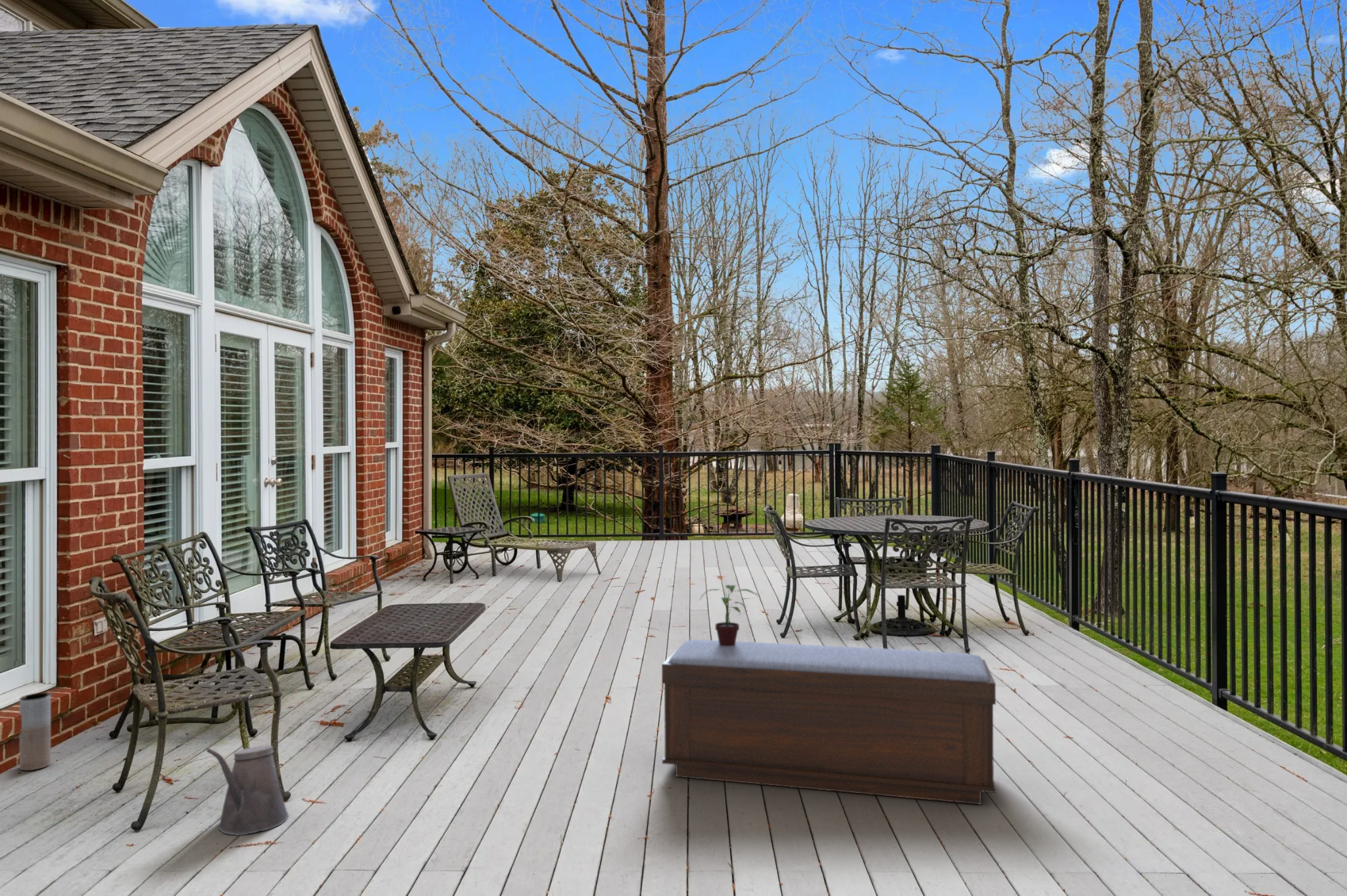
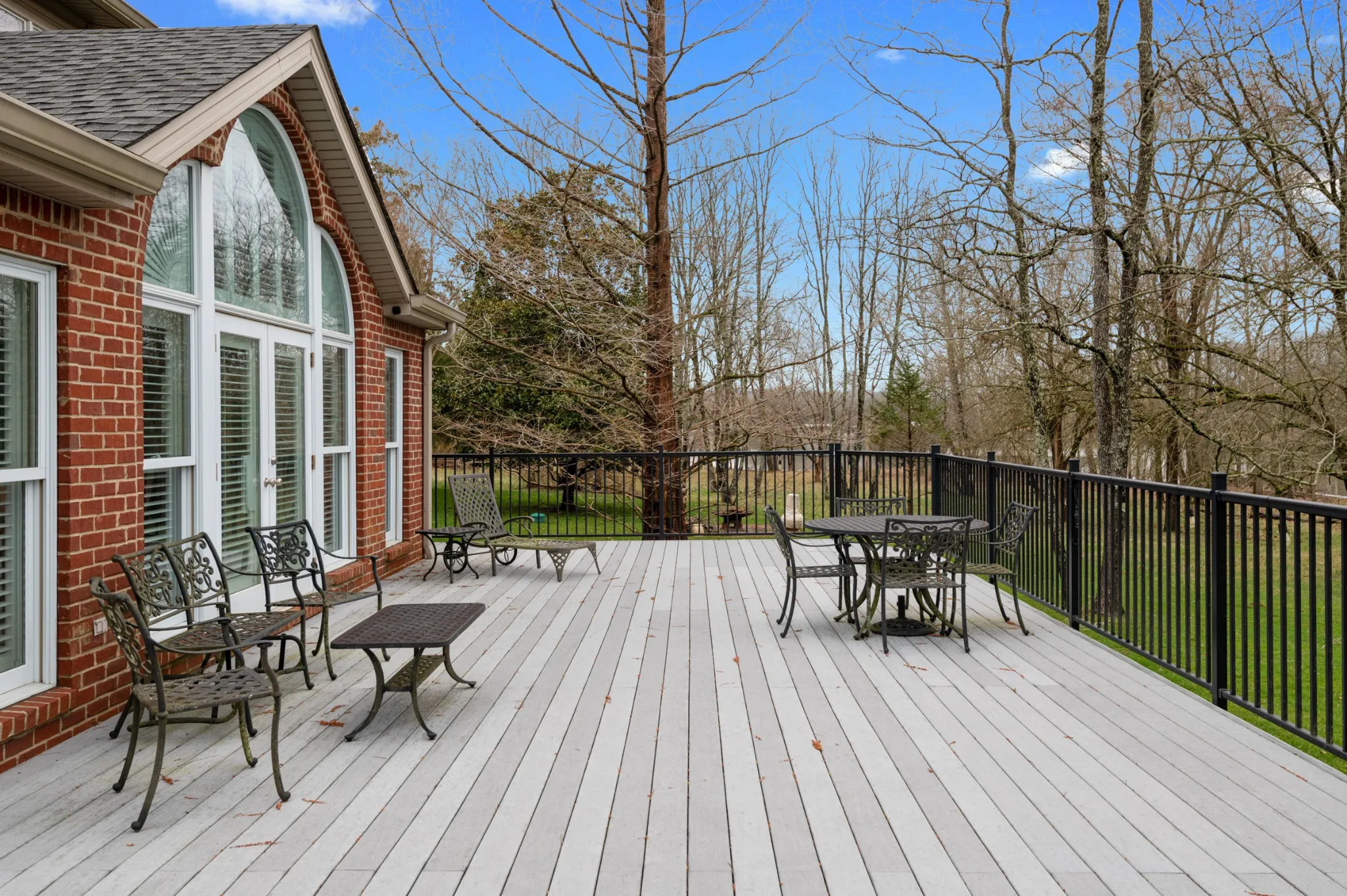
- vase (35, 731)
- watering can (245, 780)
- potted plant (728, 615)
- bench (825, 713)
